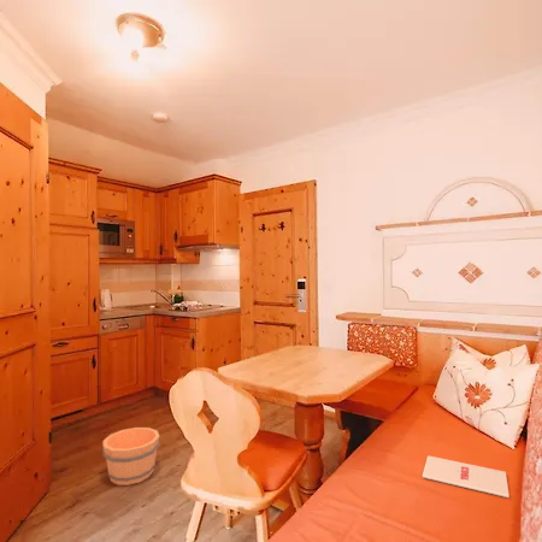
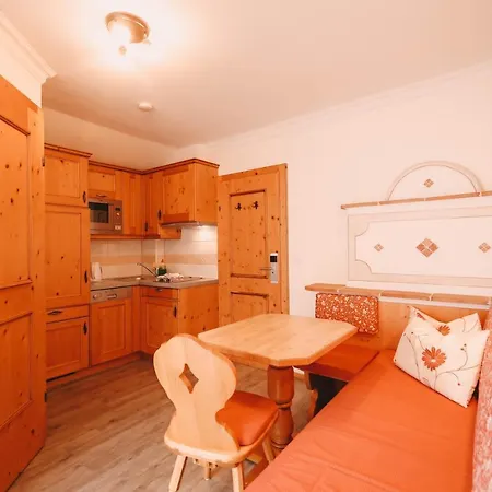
- bucket (131, 455)
- magazine (464, 475)
